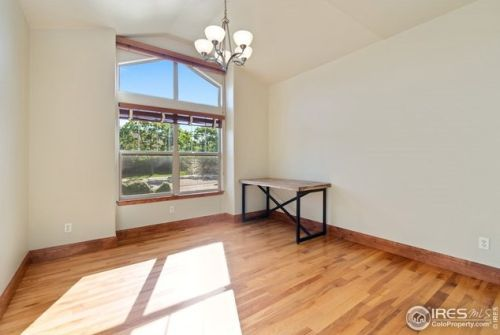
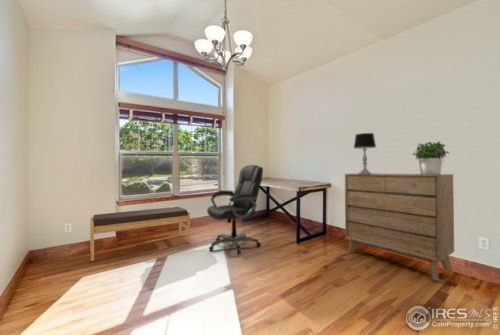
+ table lamp (364, 153)
+ potted plant (430, 157)
+ chair (233, 205)
+ dresser (394, 217)
+ bench (142, 227)
